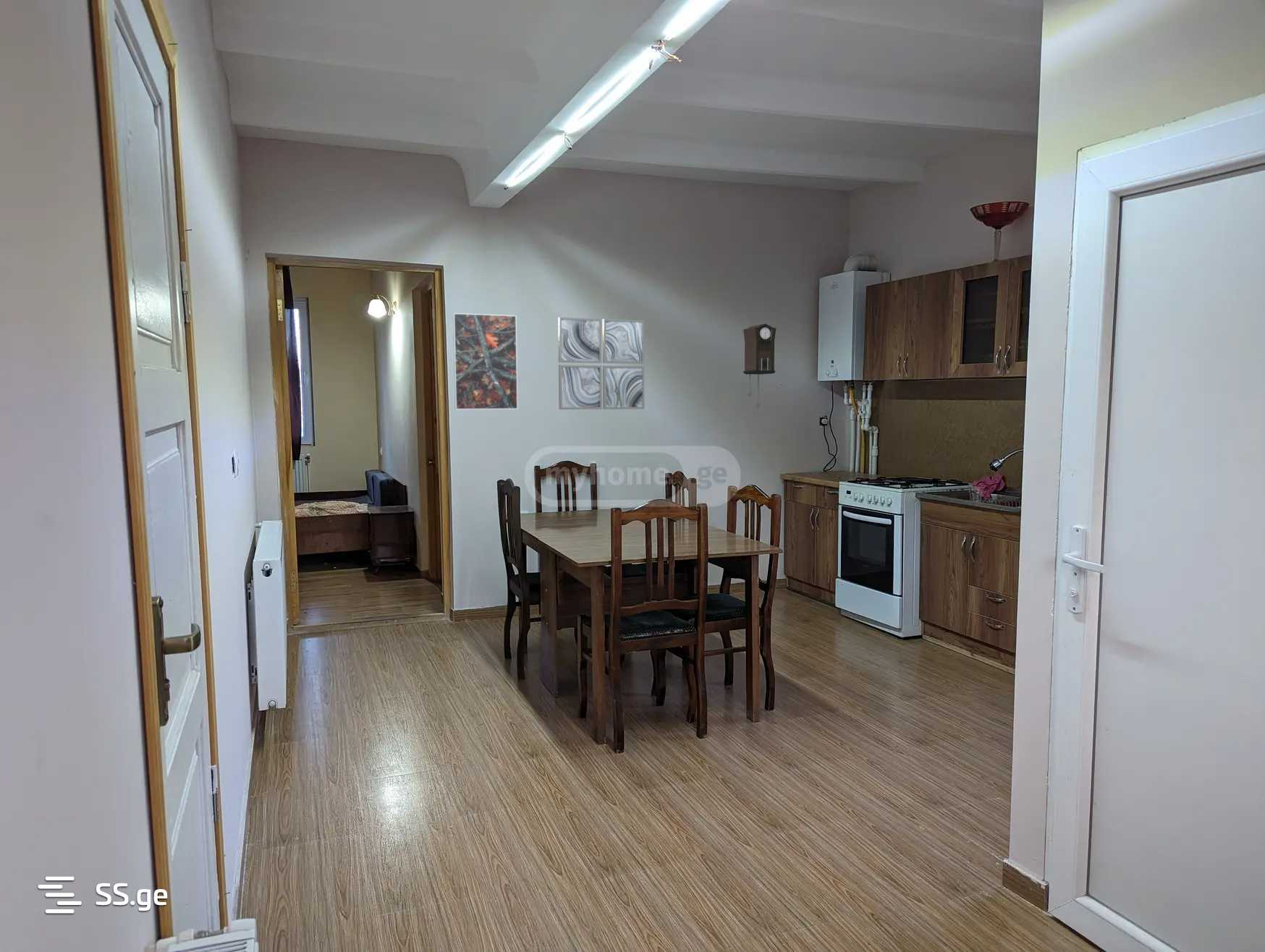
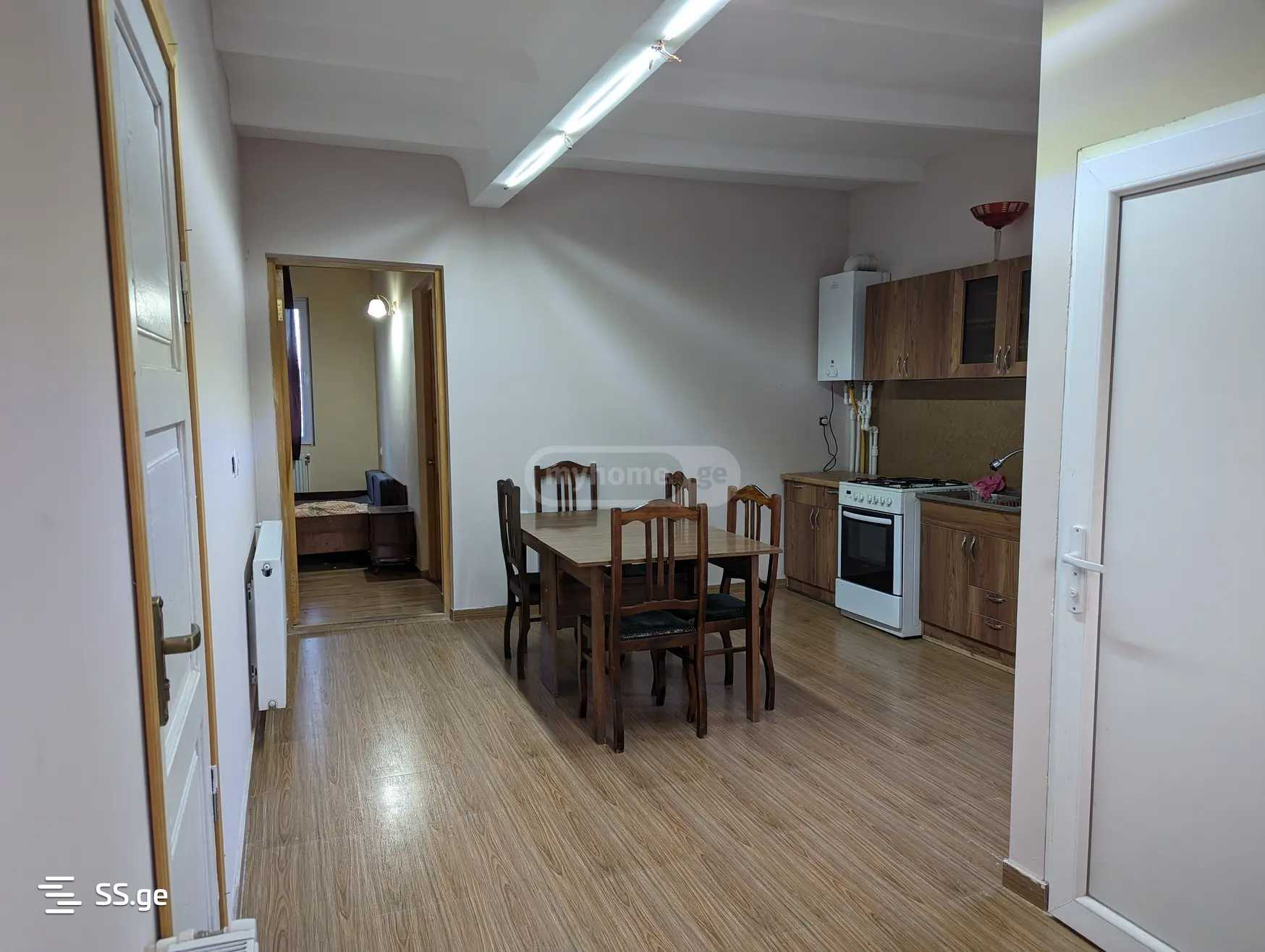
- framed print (486, 362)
- wall art (603, 365)
- pendulum clock (759, 366)
